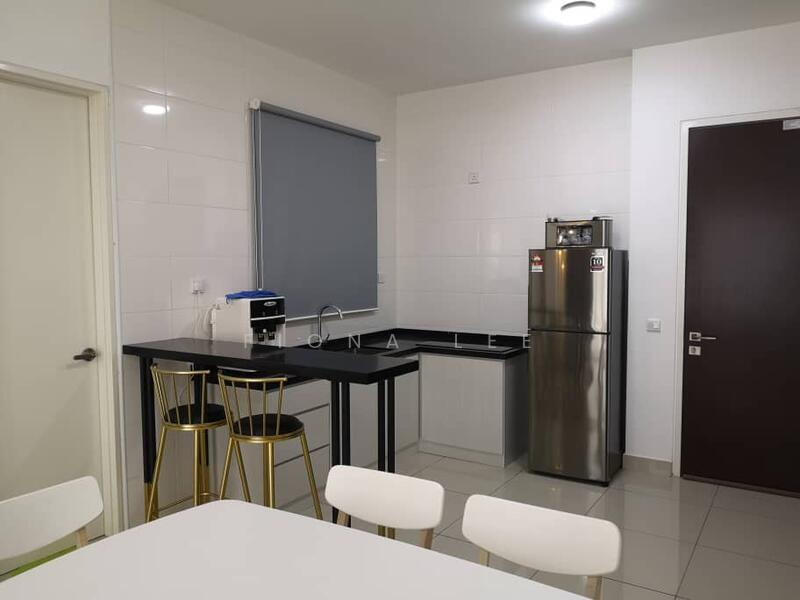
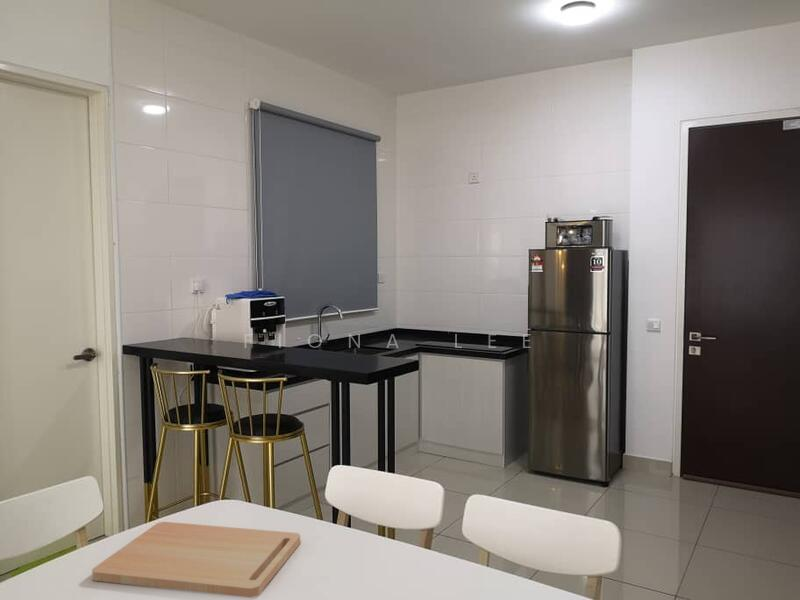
+ cutting board (202, 555)
